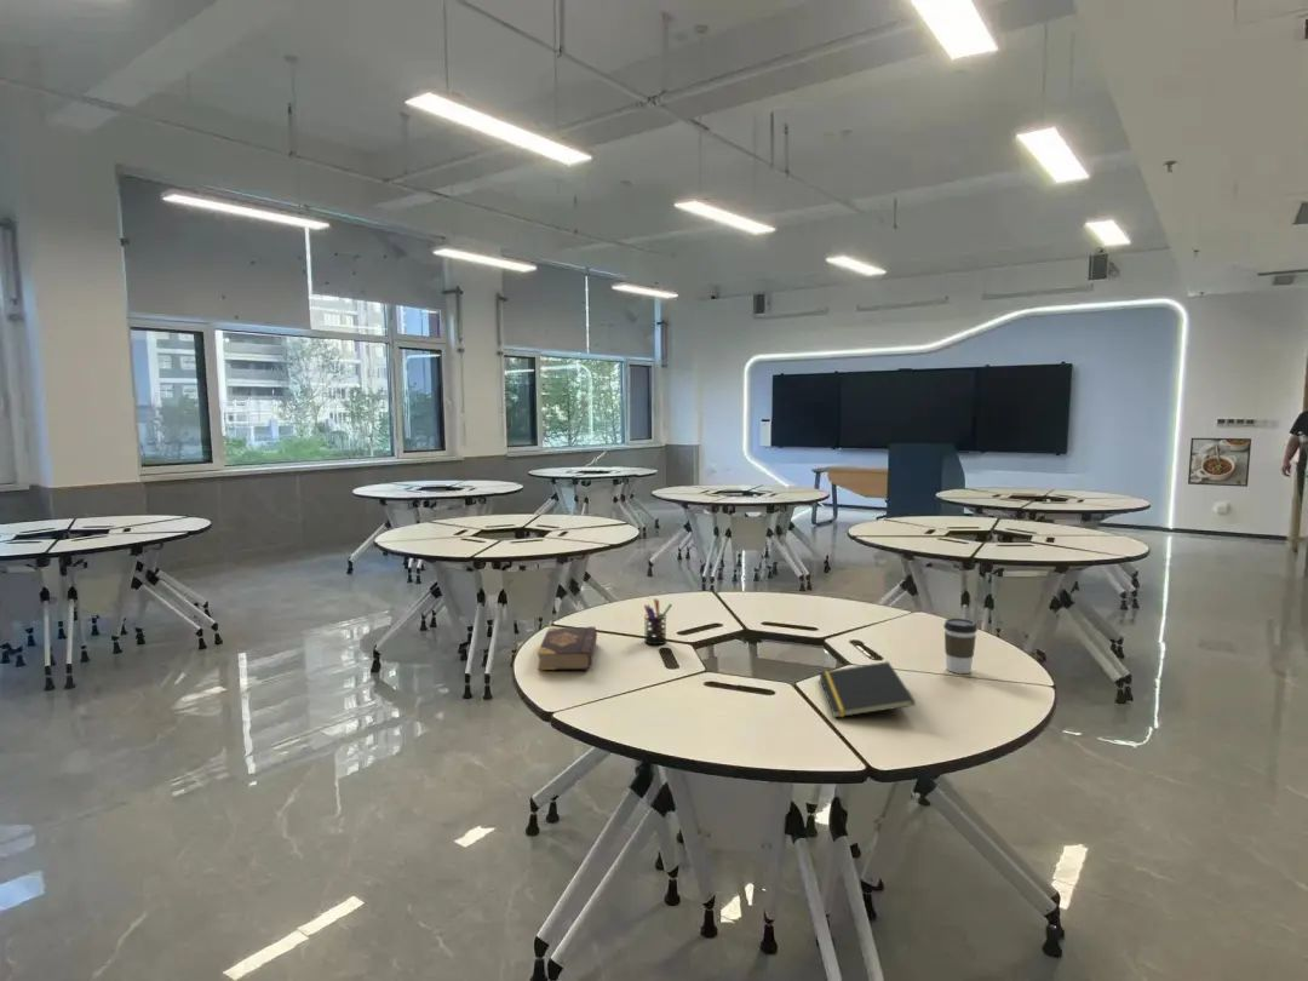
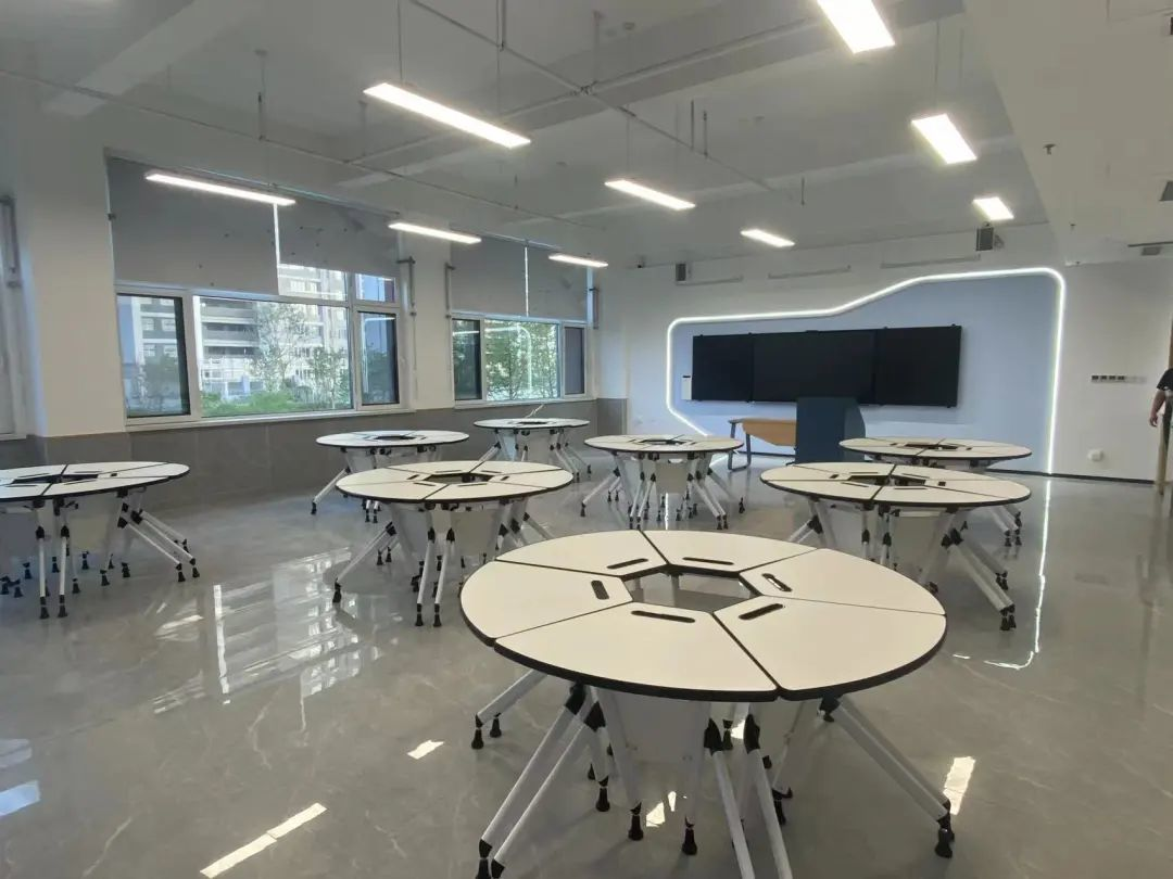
- coffee cup (959, 646)
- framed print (1218, 461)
- notepad (862, 688)
- book (569, 644)
- pen holder (658, 619)
